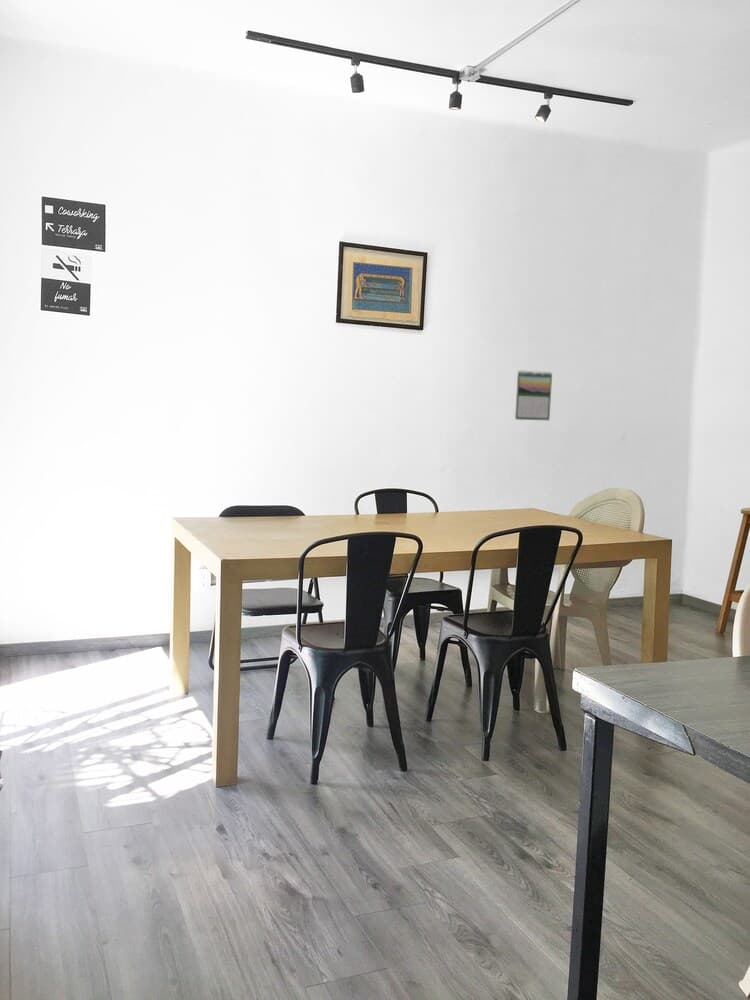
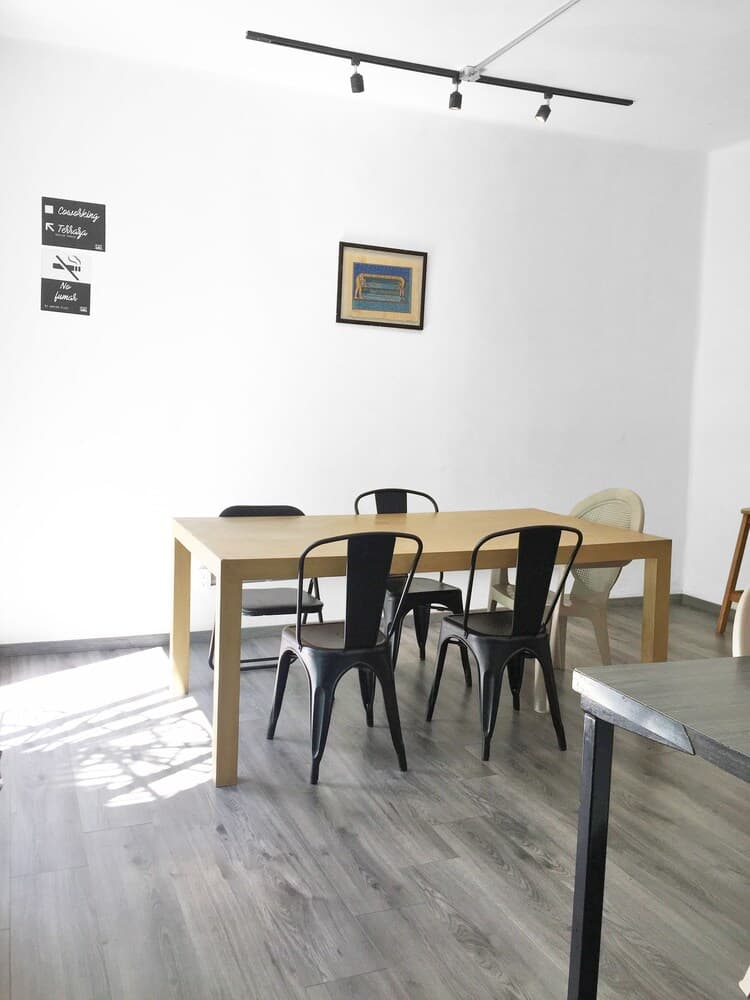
- calendar (533, 395)
